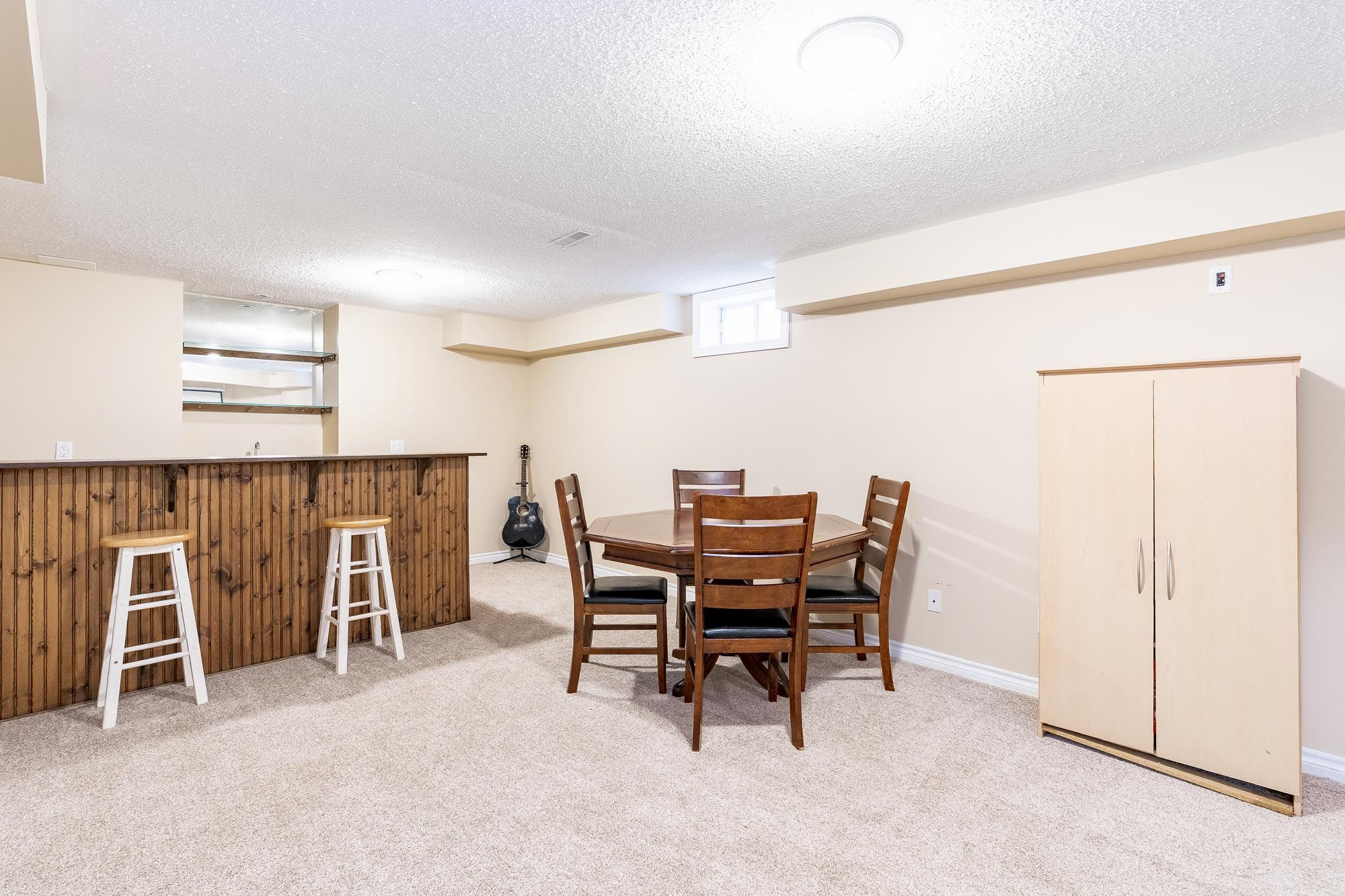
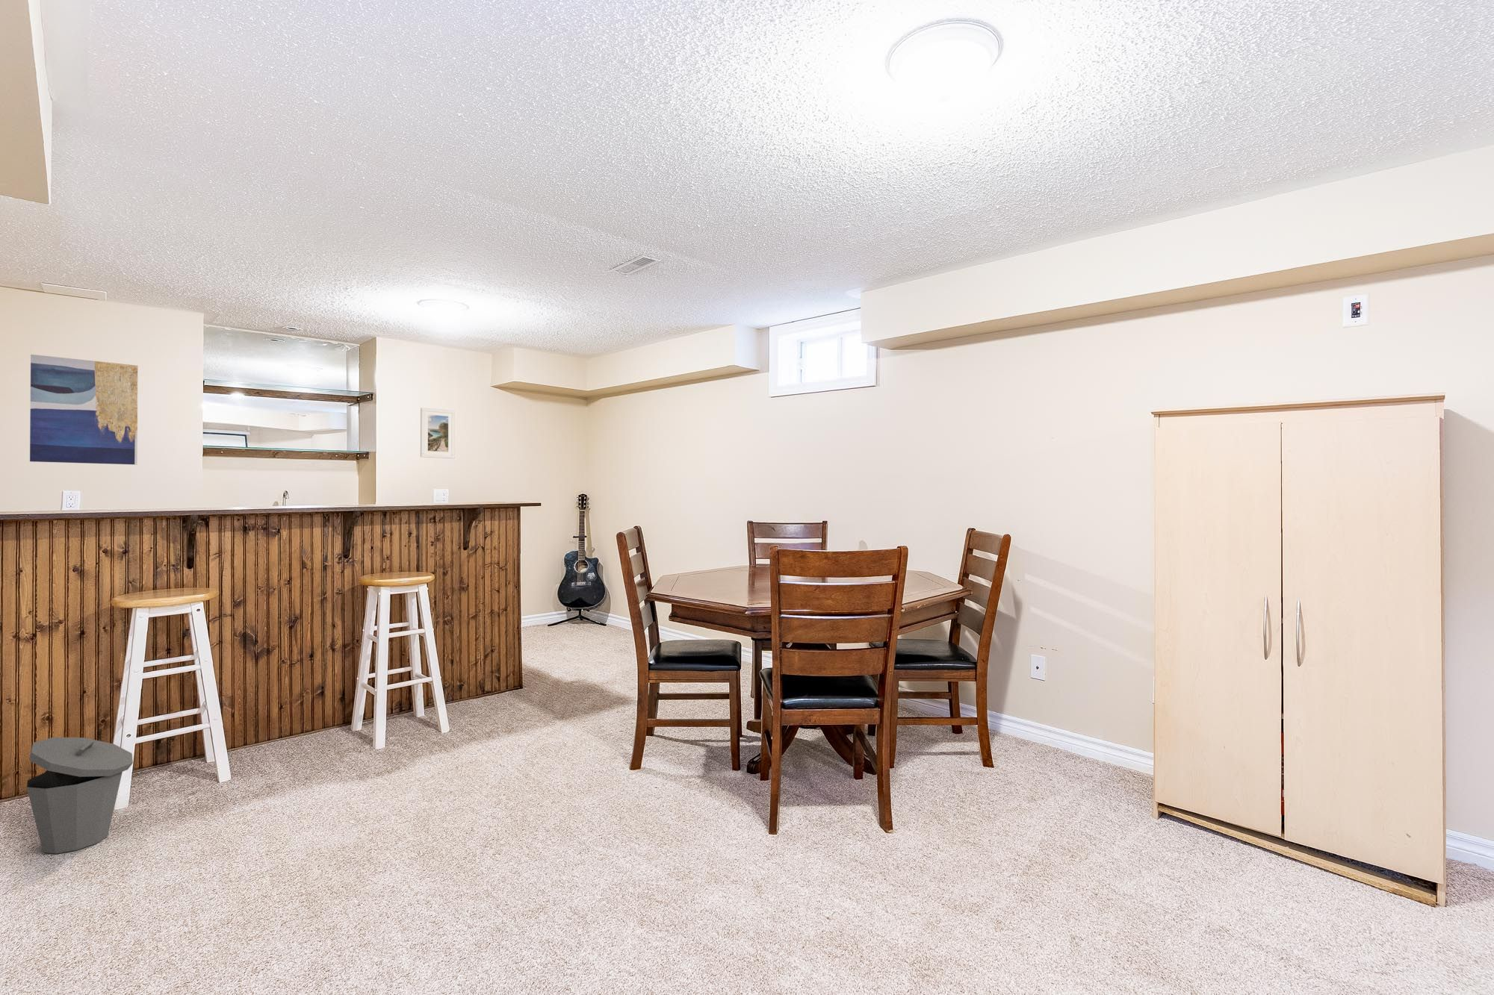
+ wall art (86, 411)
+ trash can (81, 788)
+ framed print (438, 433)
